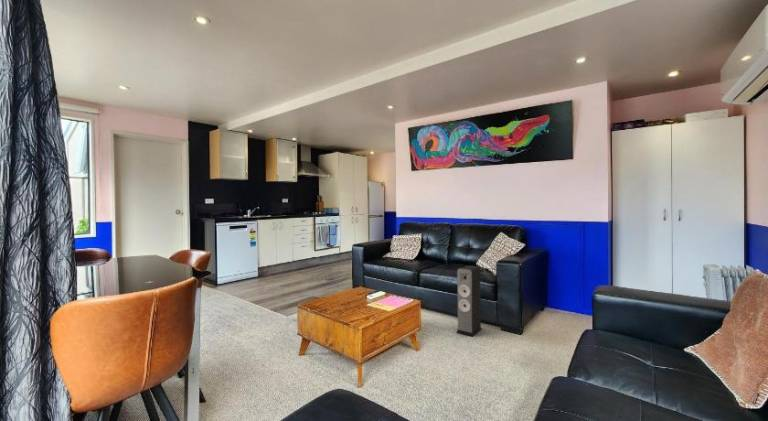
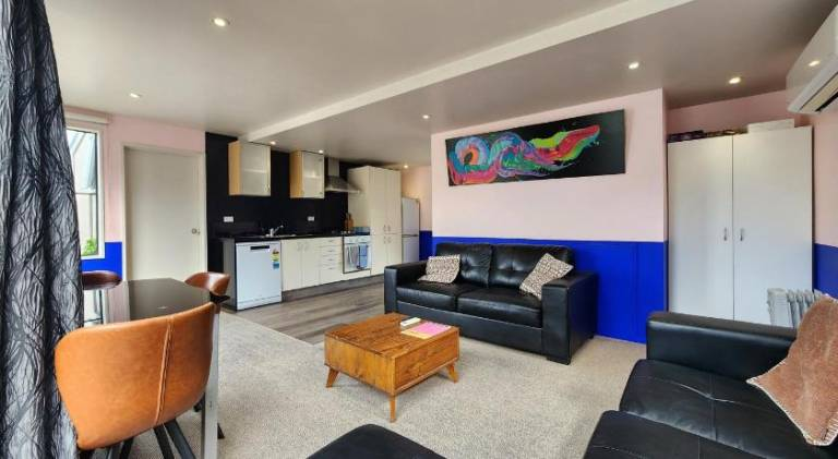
- speaker (469, 299)
